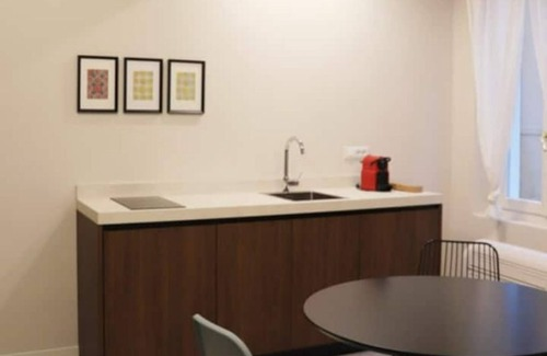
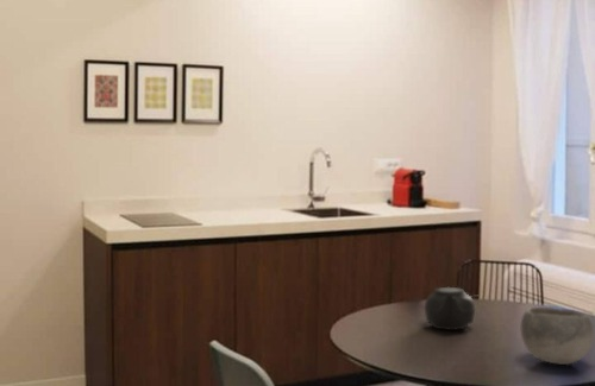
+ teapot (449, 309)
+ bowl (556, 336)
